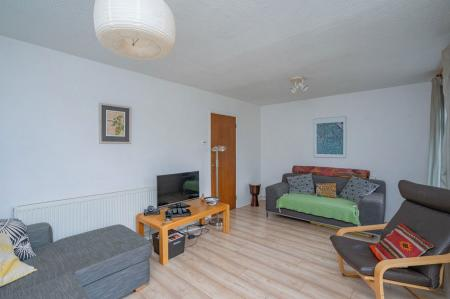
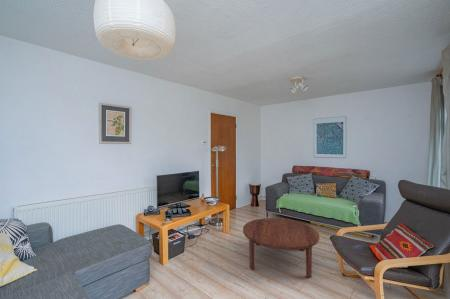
+ coffee table (279, 244)
